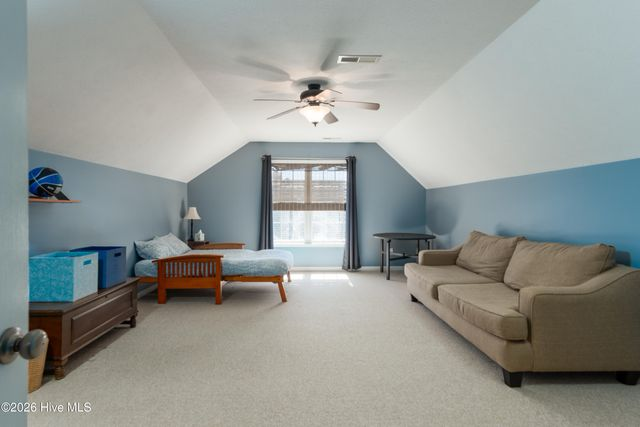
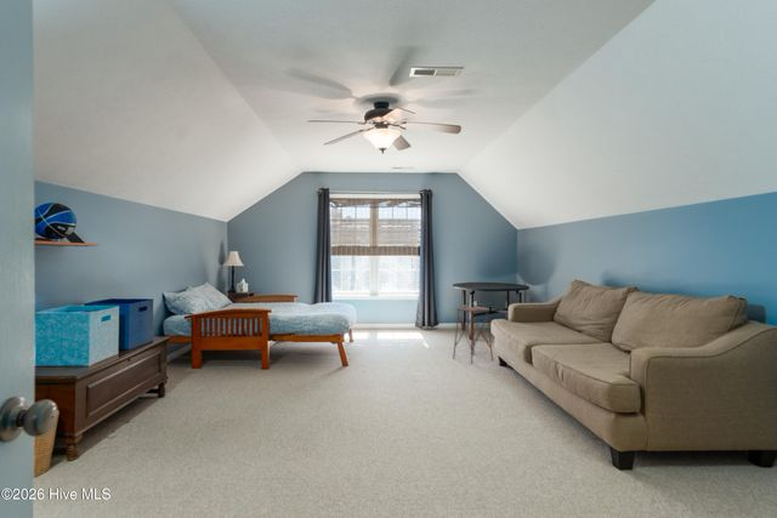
+ side table (472, 334)
